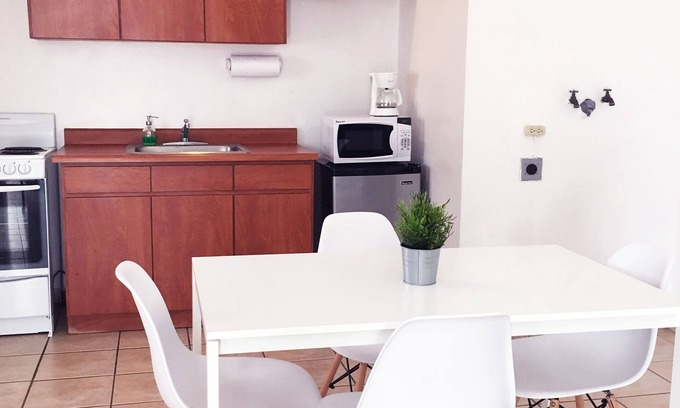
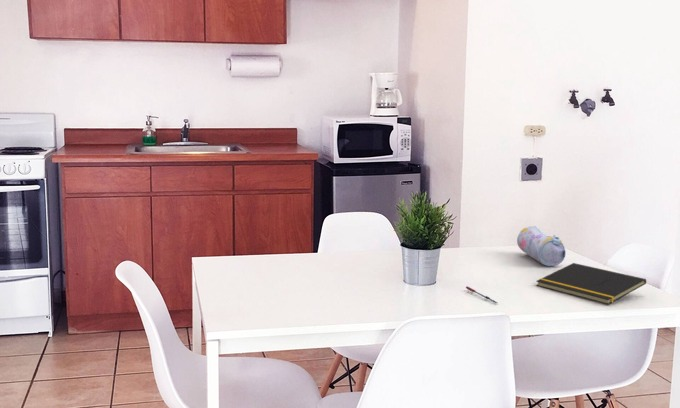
+ notepad (590, 282)
+ pen (481, 294)
+ pencil case (540, 245)
